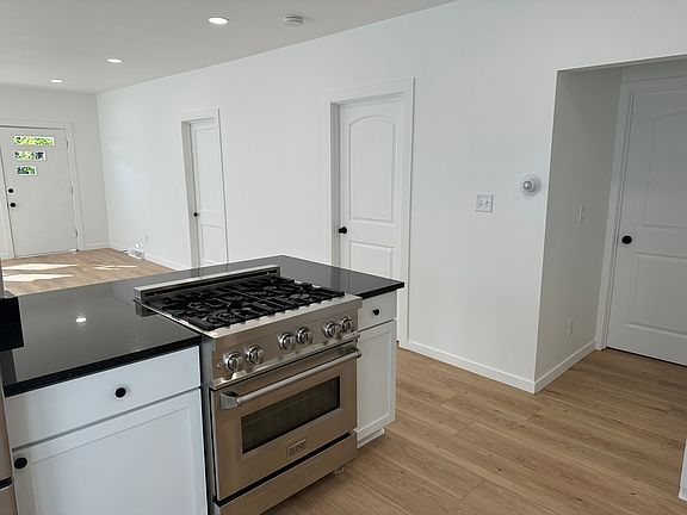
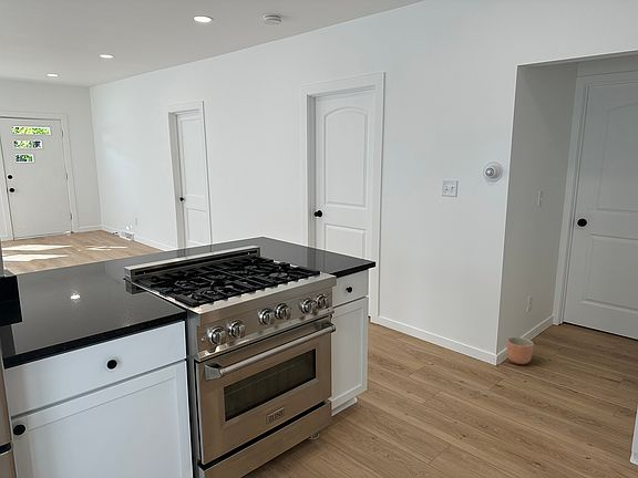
+ planter (518, 351)
